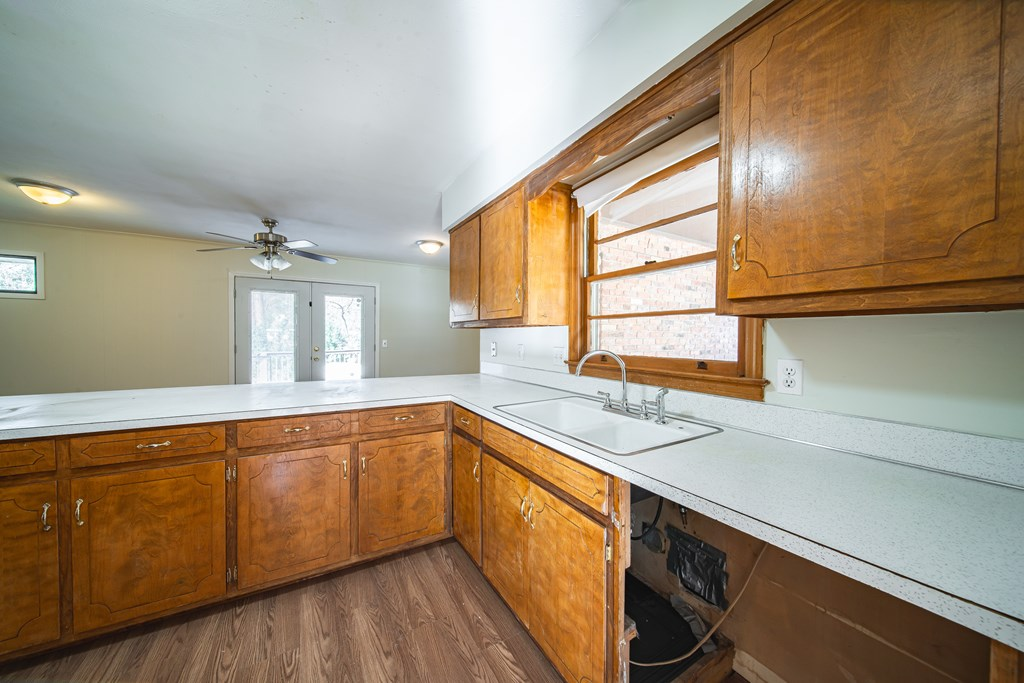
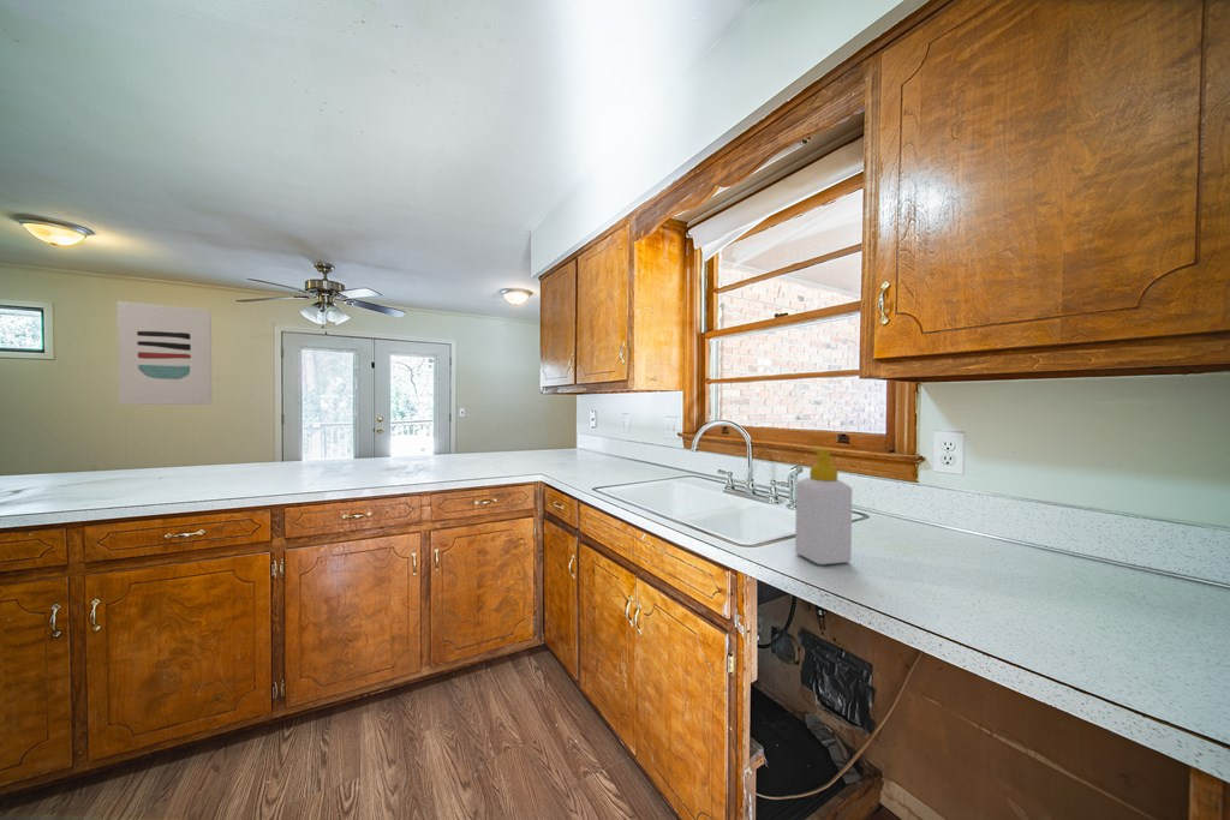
+ wall art (166, 354)
+ soap bottle (823, 503)
